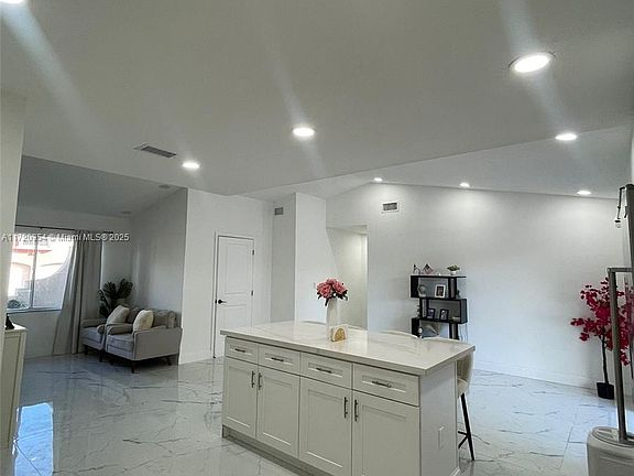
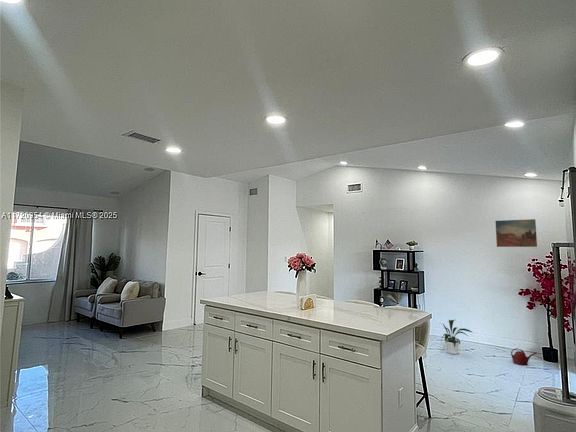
+ wall art (515, 233)
+ watering can (524, 356)
+ house plant (452, 336)
